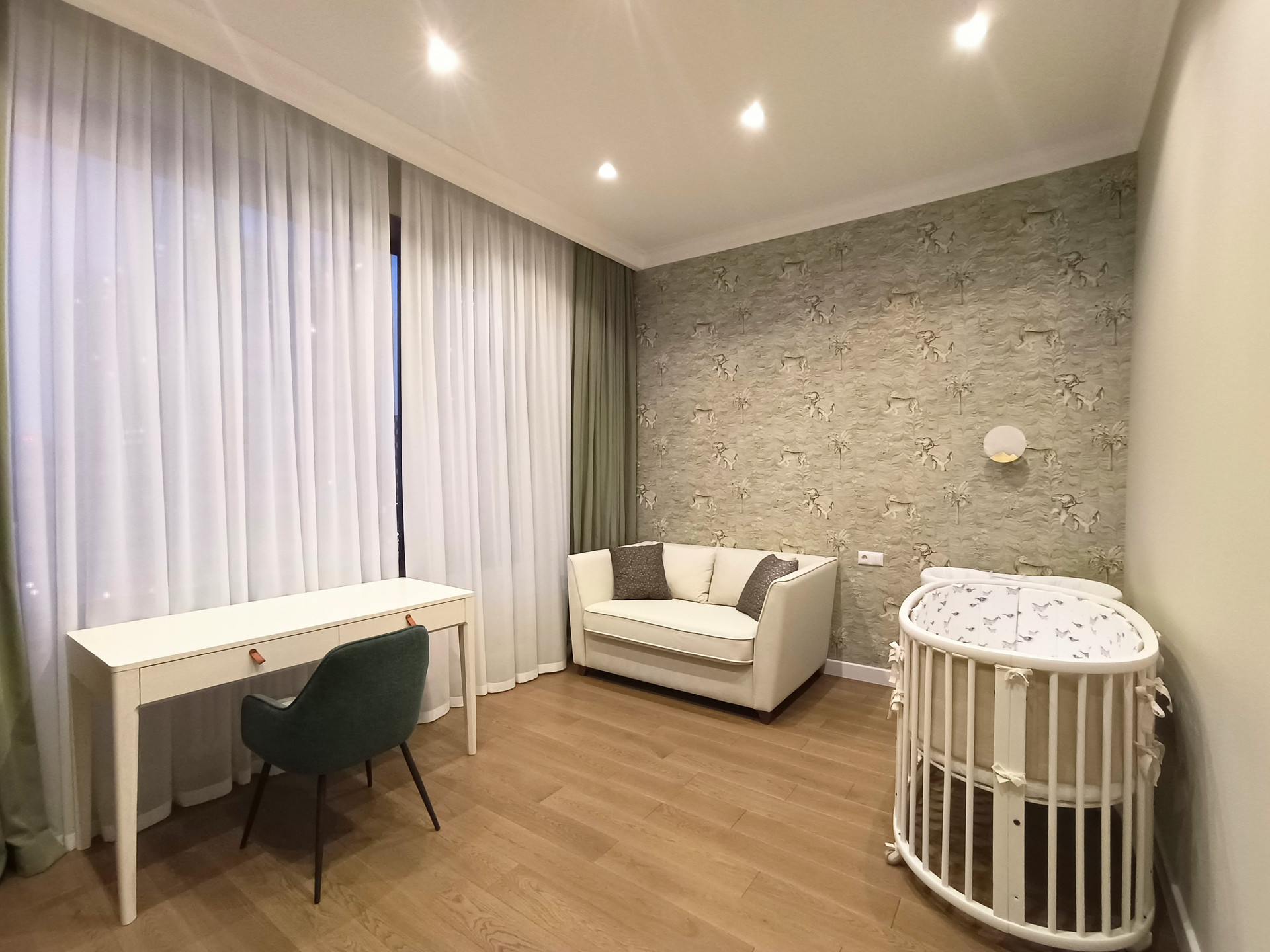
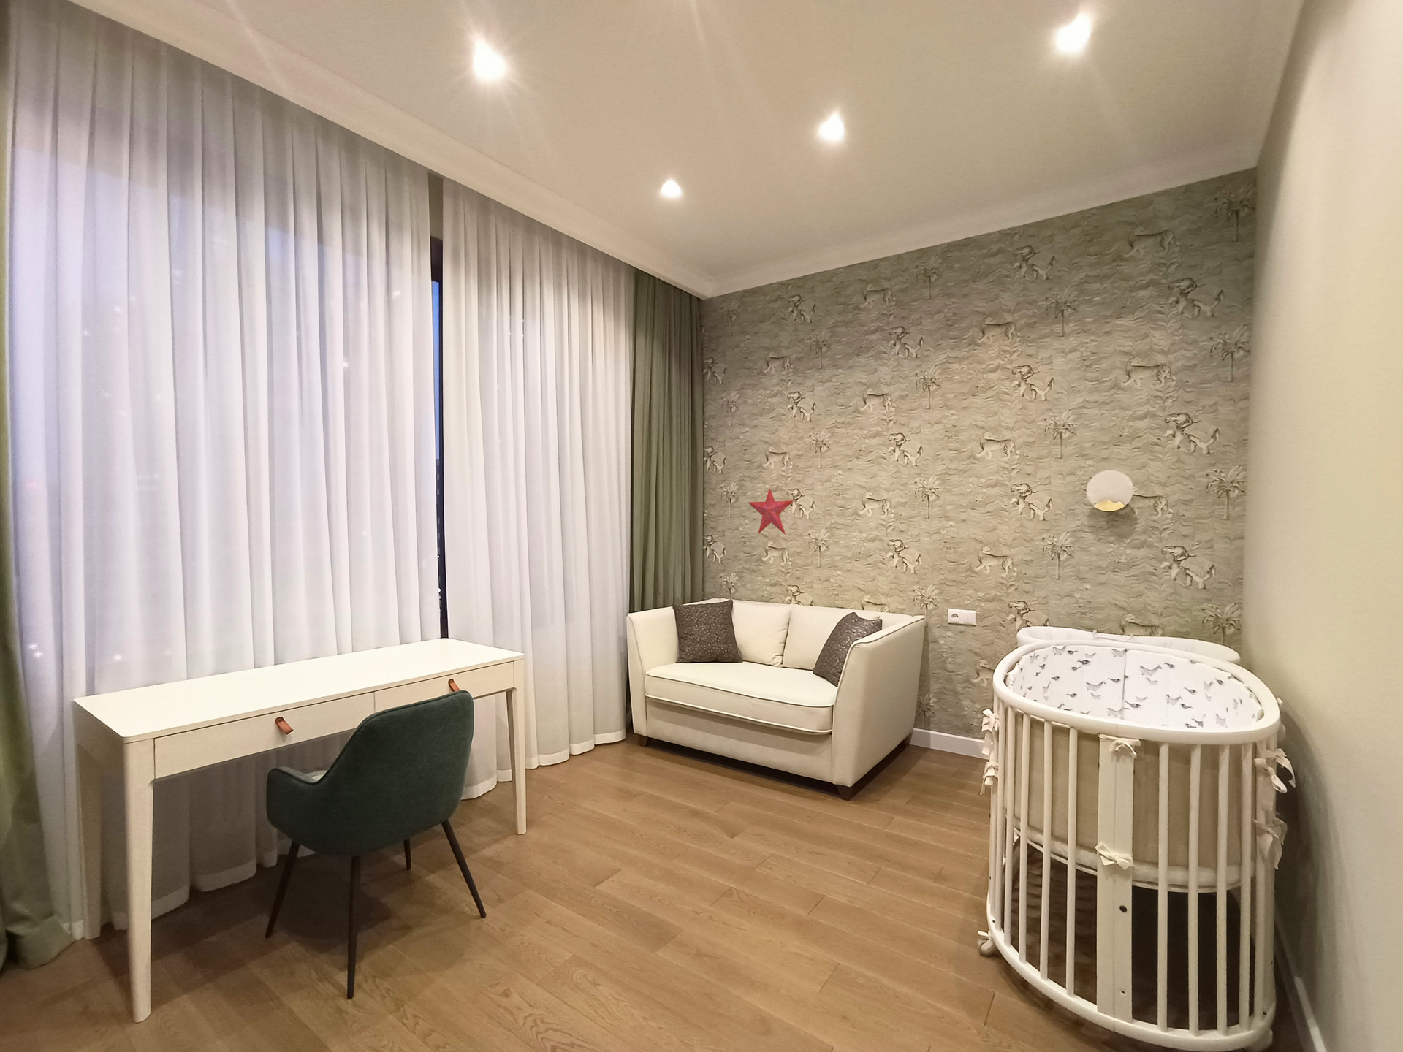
+ decorative star (770, 512)
